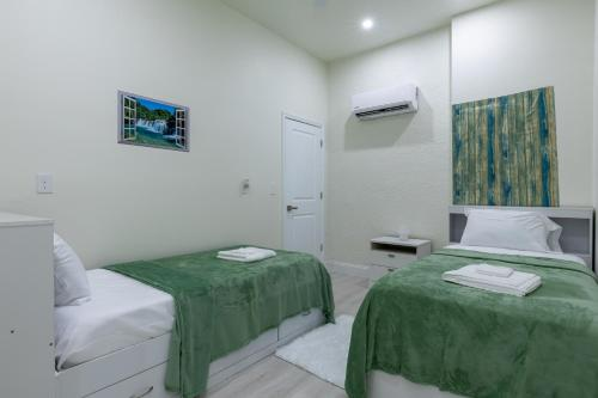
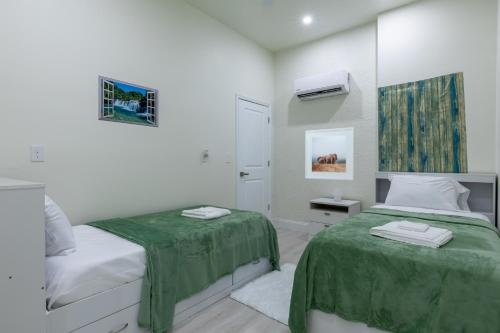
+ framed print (328, 154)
